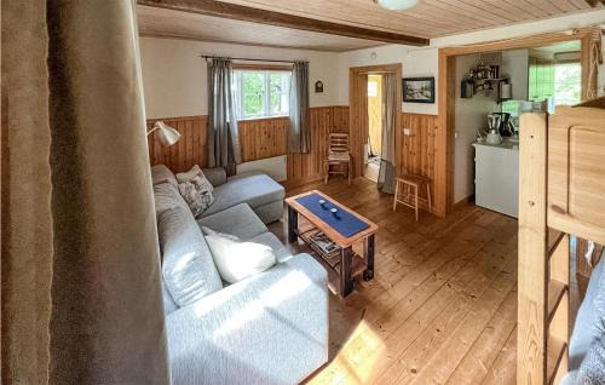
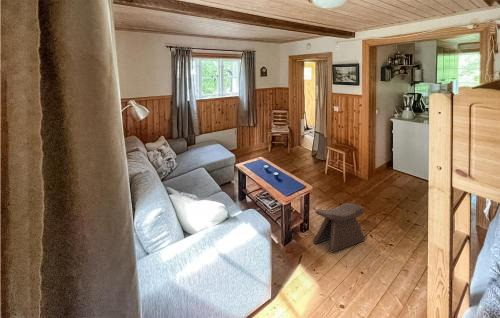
+ stool (339, 225)
